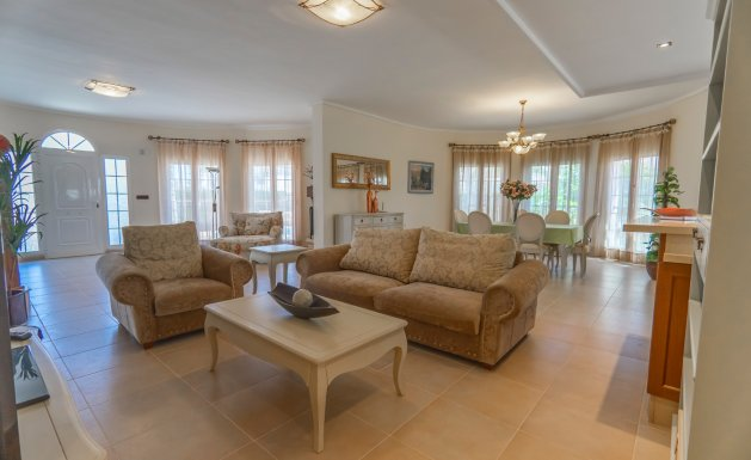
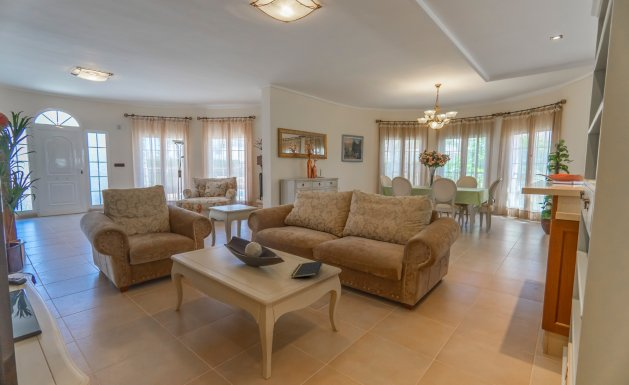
+ notepad (307, 269)
